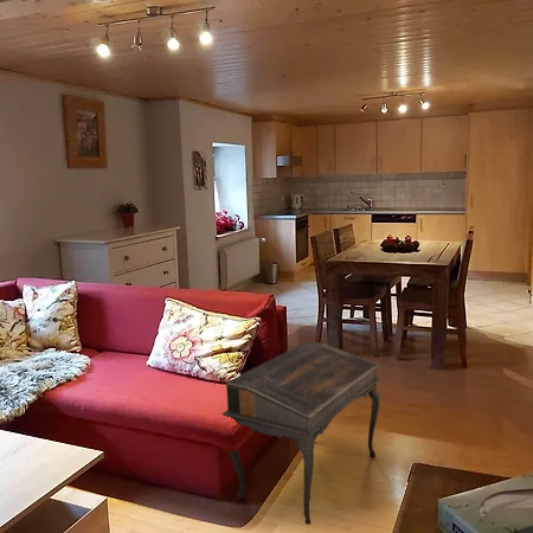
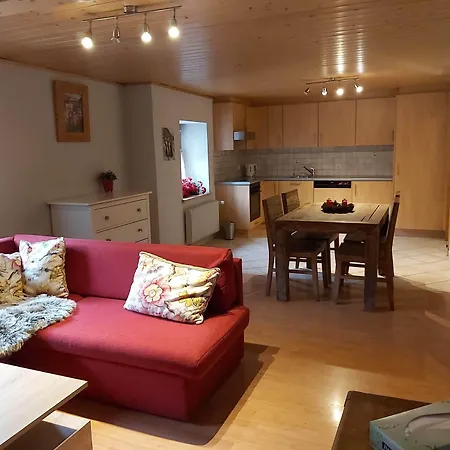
- writing desk (307, 422)
